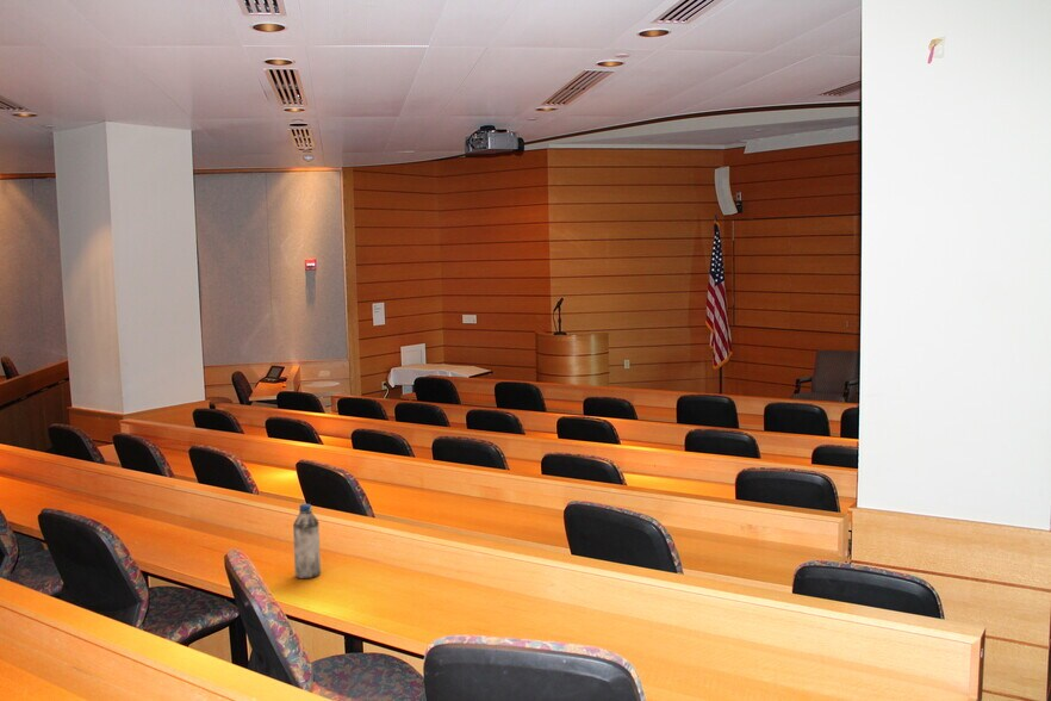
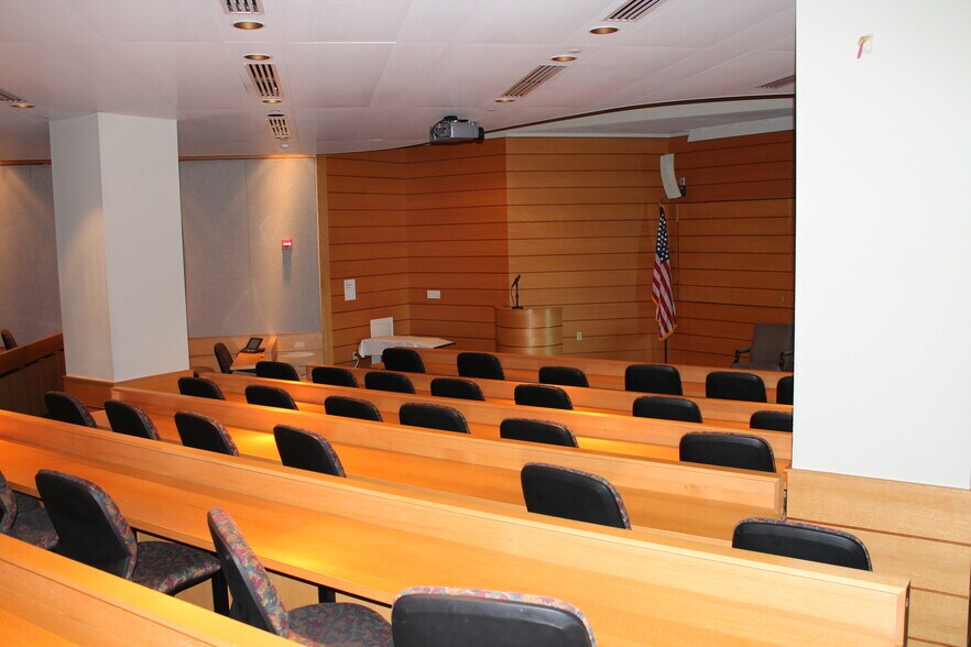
- water bottle (306, 540)
